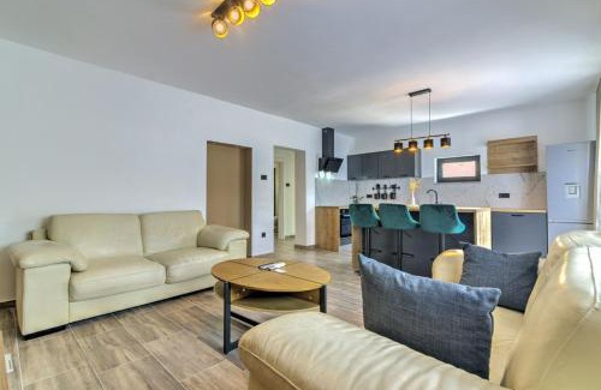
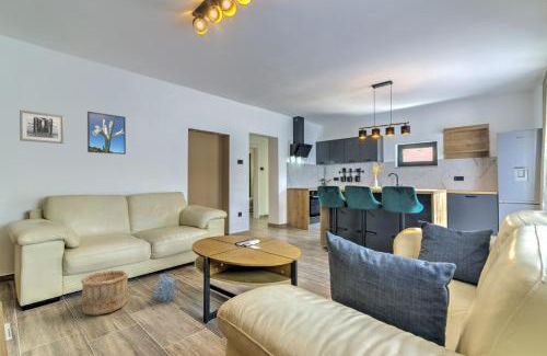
+ wooden bucket (105, 290)
+ wall art (43, 127)
+ decorative ball (165, 286)
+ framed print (107, 134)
